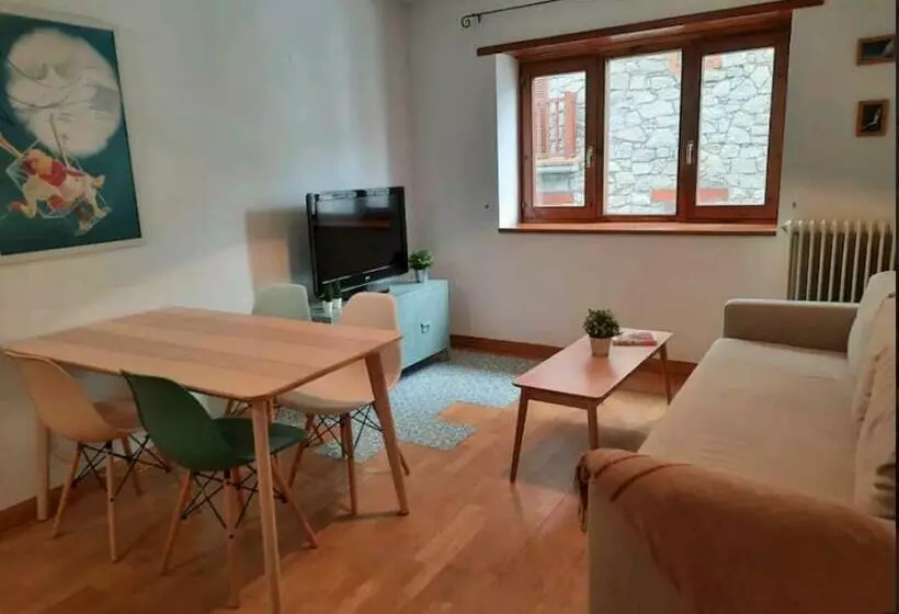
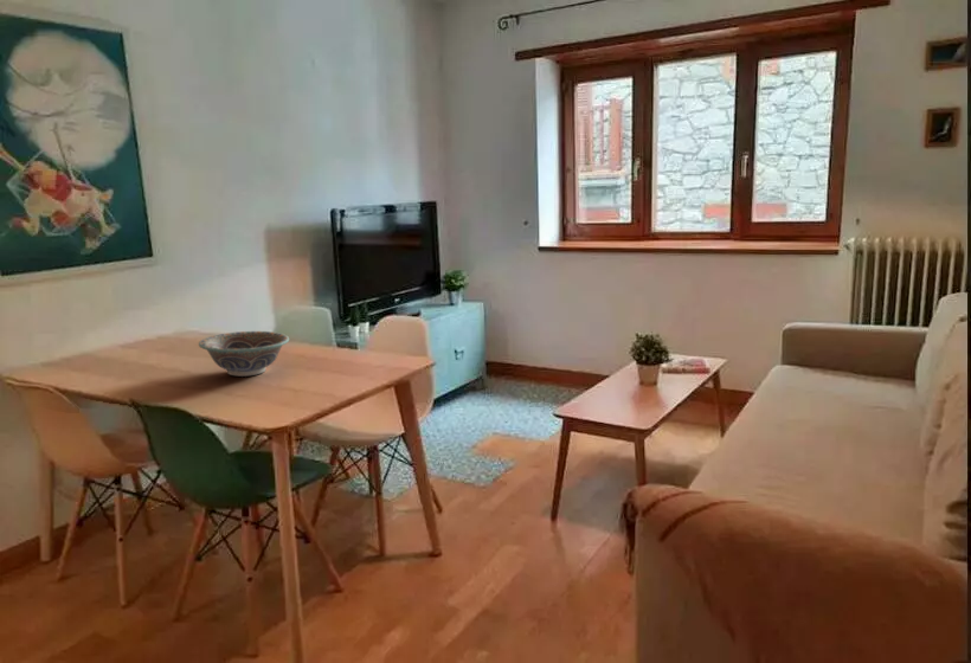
+ decorative bowl (245, 354)
